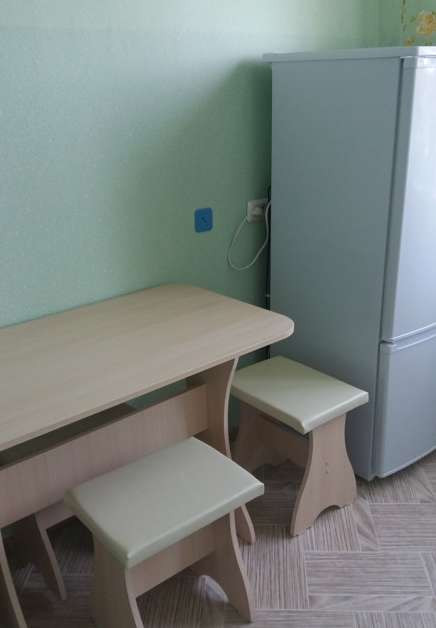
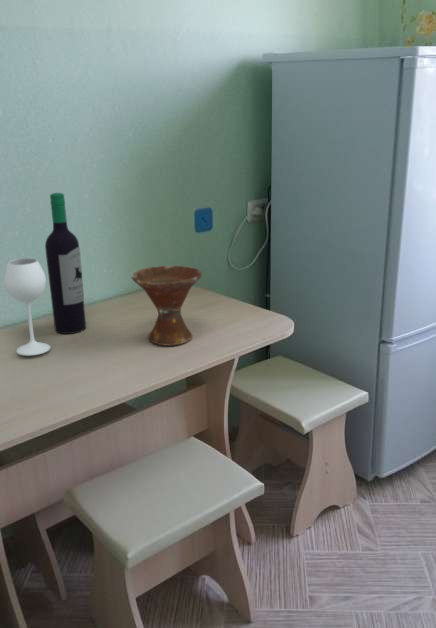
+ wine bottle (43, 271)
+ bowl (168, 306)
